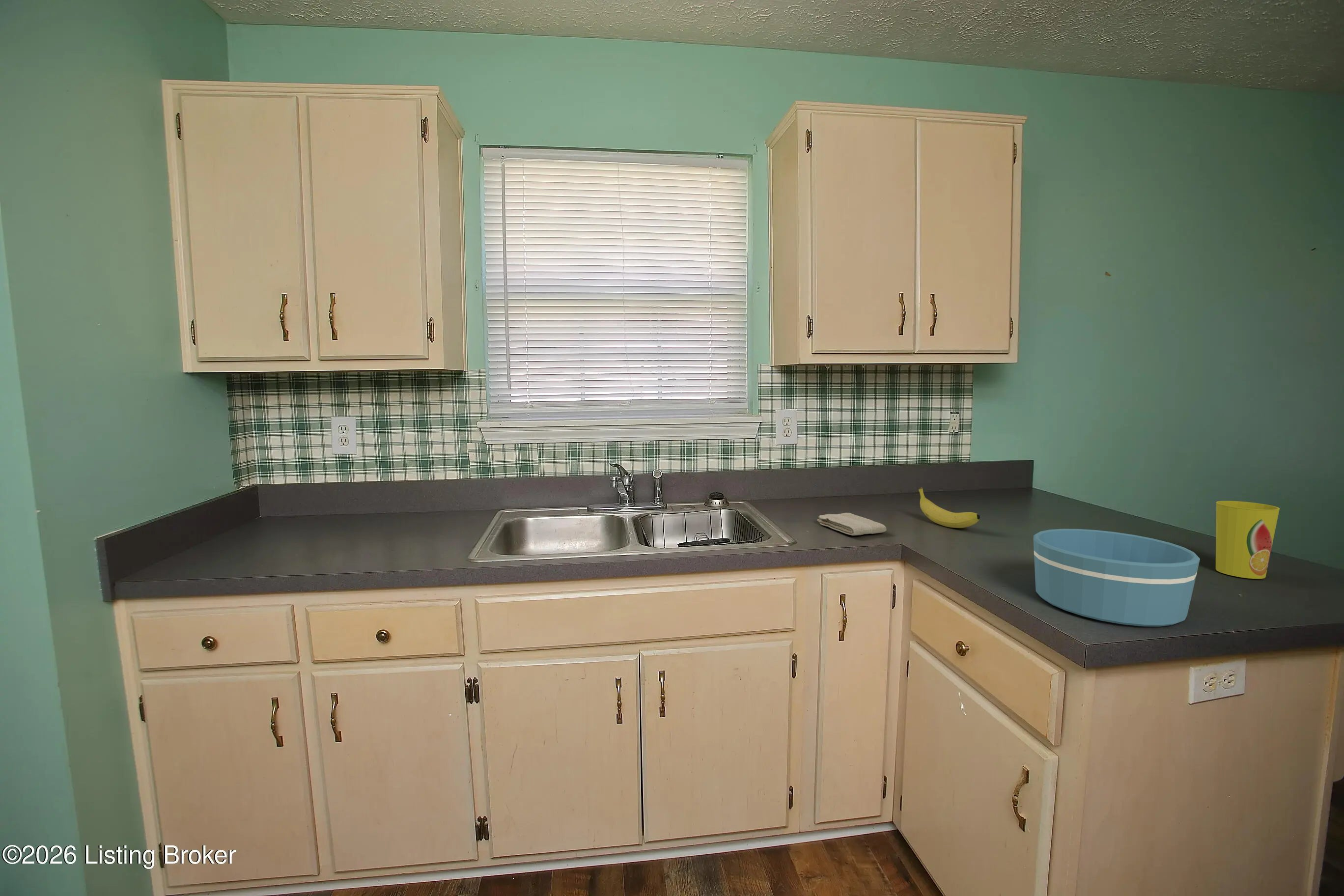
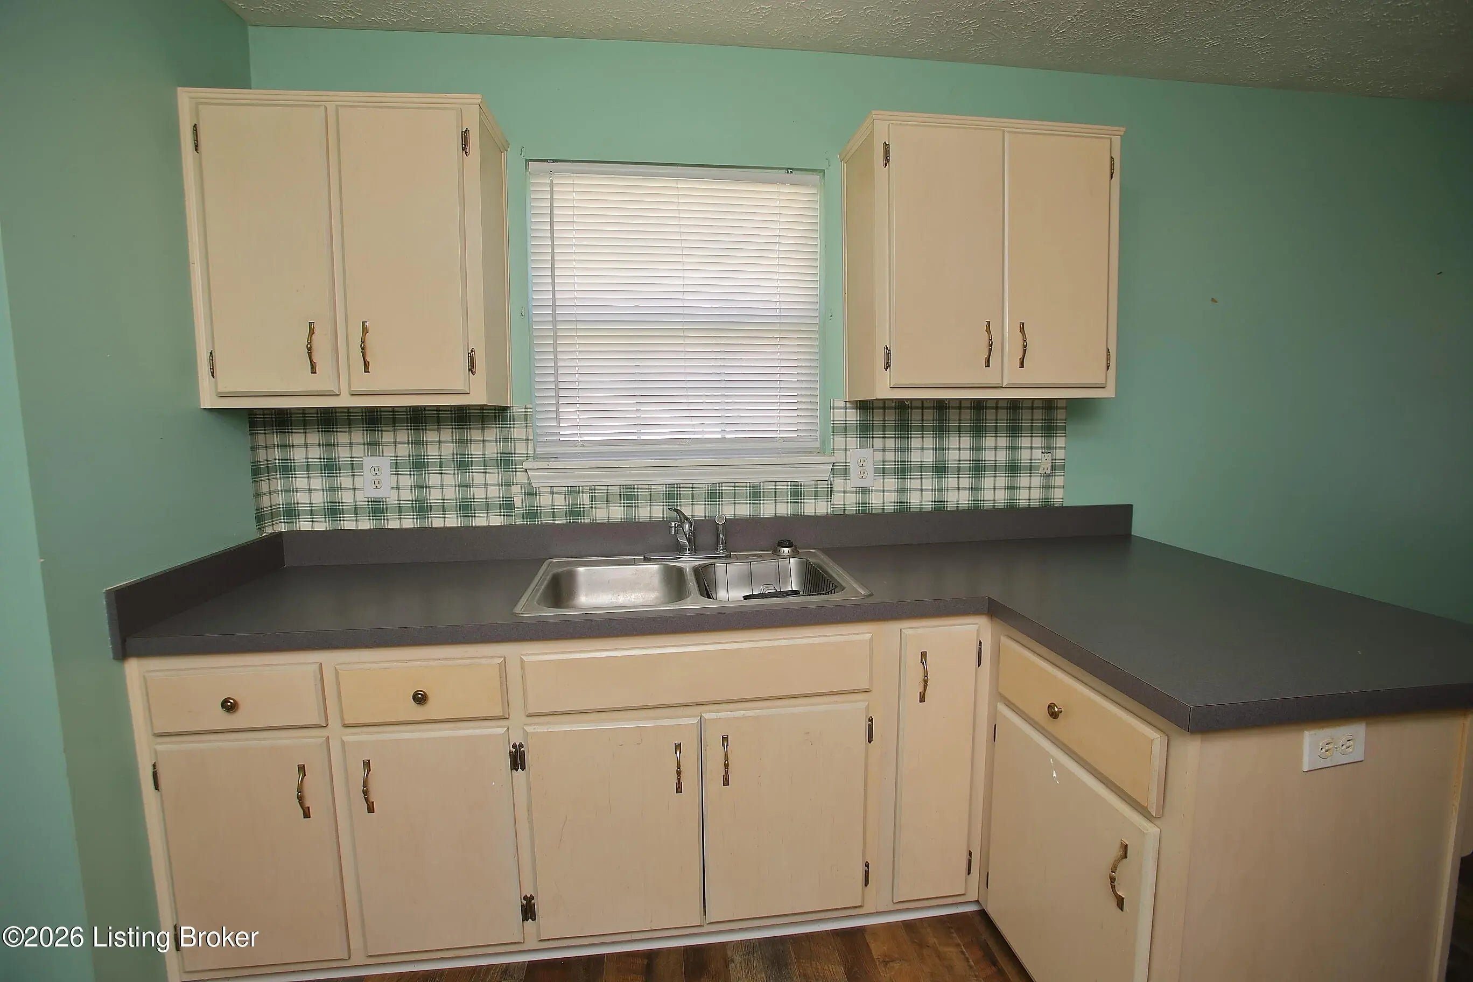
- cup (1243, 539)
- fruit (947, 510)
- bowl (1108, 574)
- washcloth (850, 523)
